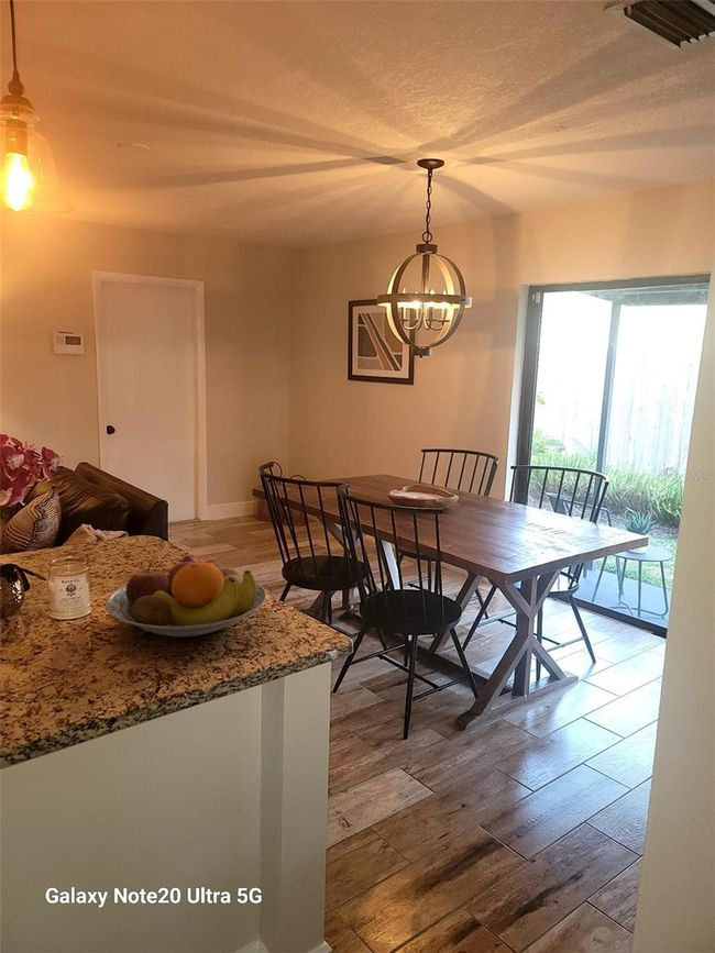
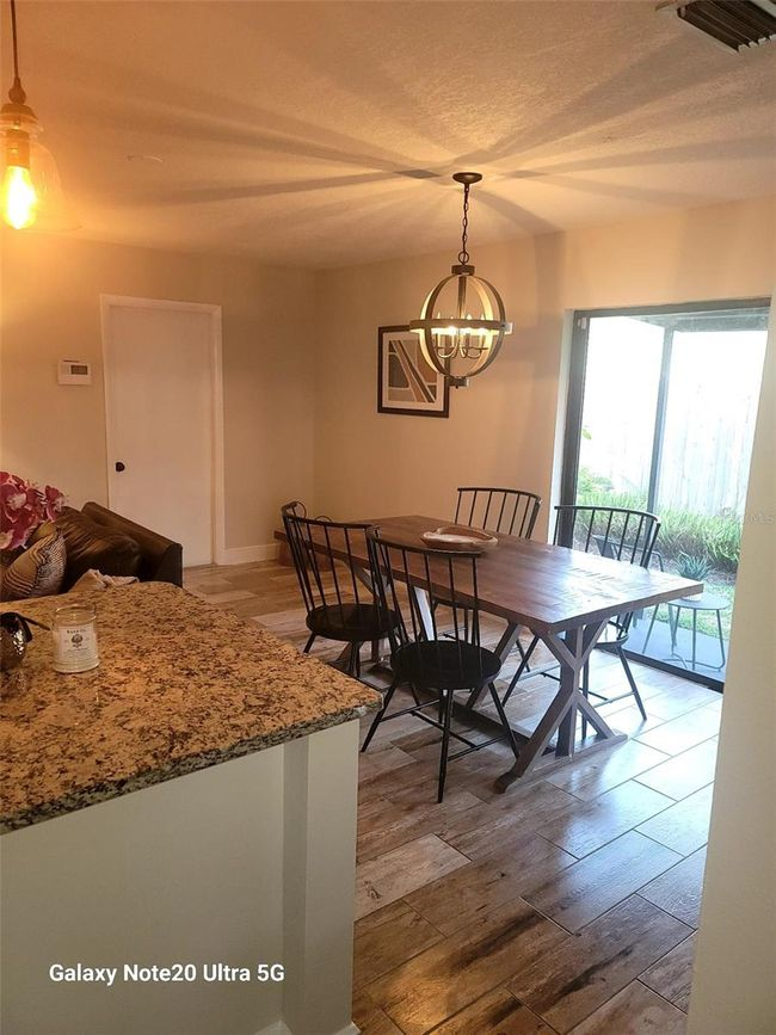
- fruit bowl (188, 590)
